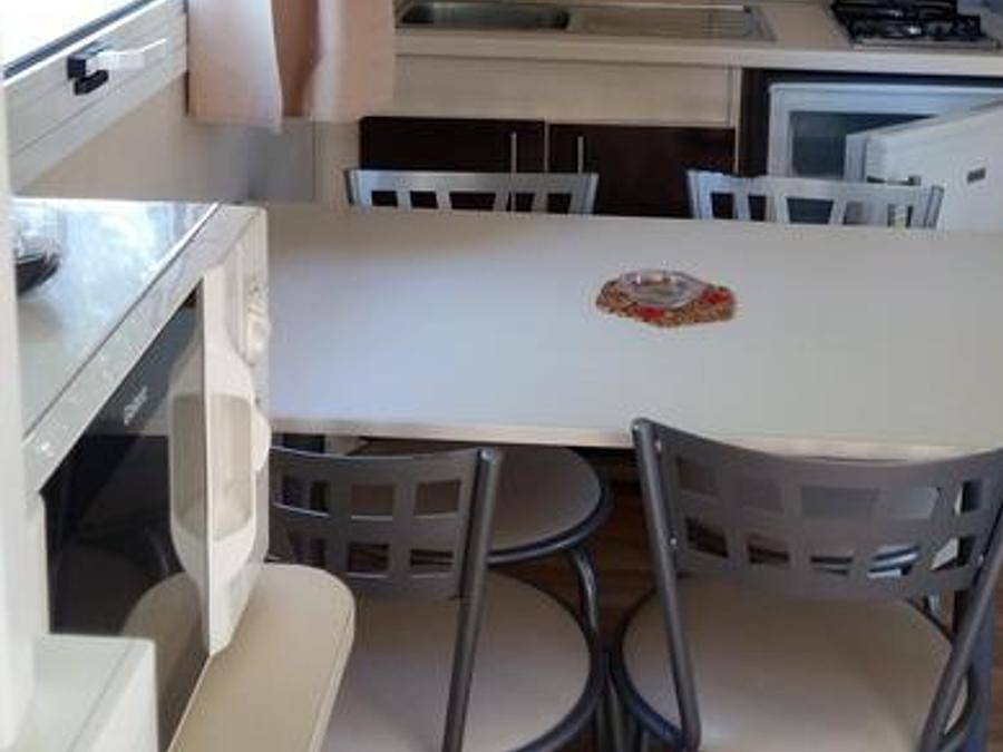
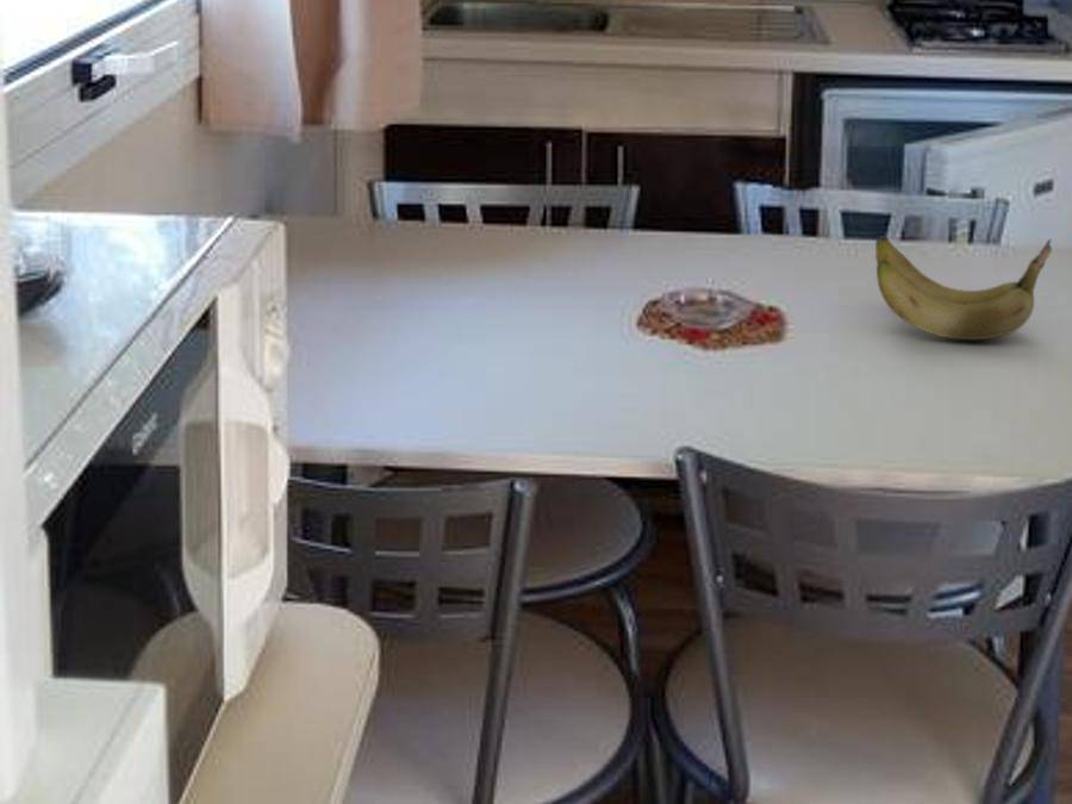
+ banana (945, 286)
